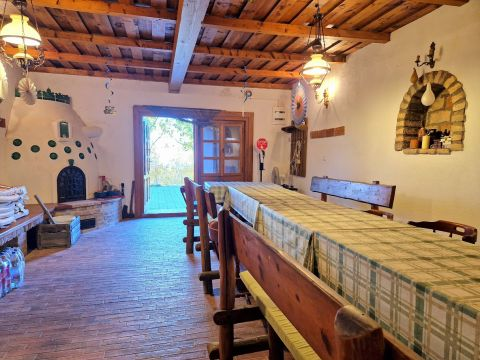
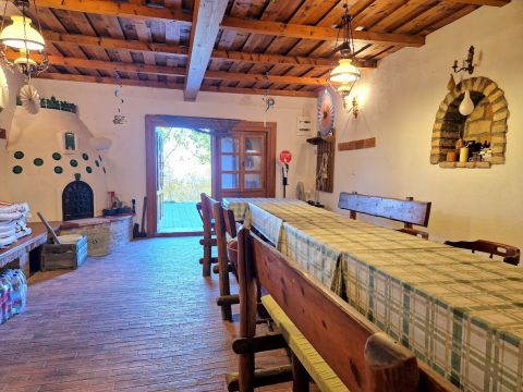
+ waste bin (97, 242)
